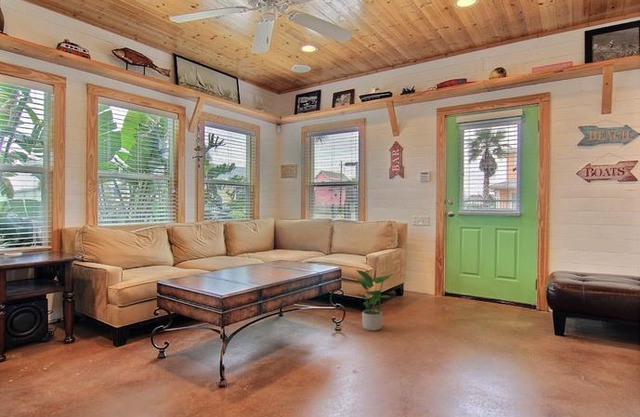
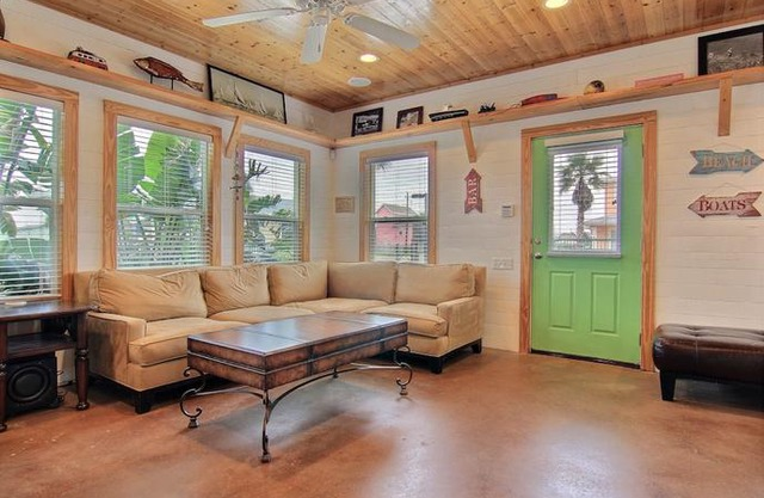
- potted plant (374, 300)
